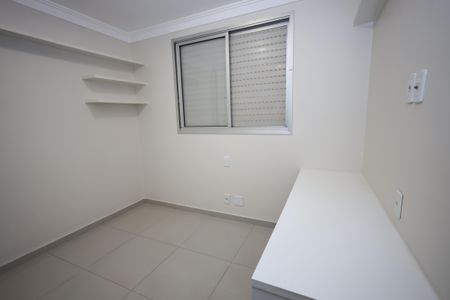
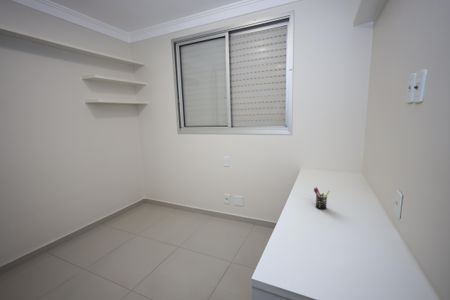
+ pen holder (321, 197)
